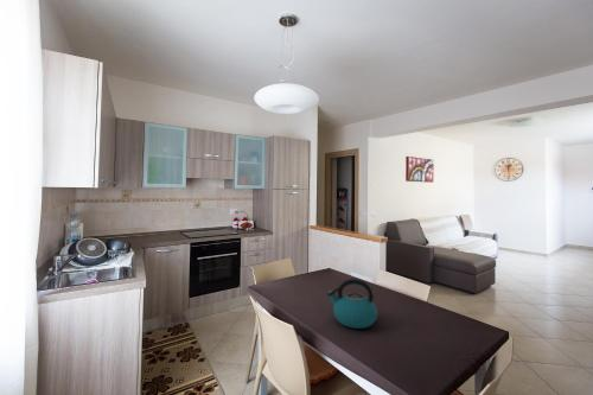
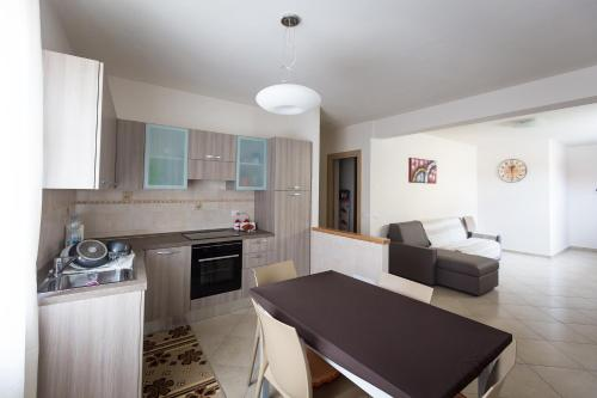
- kettle (351, 299)
